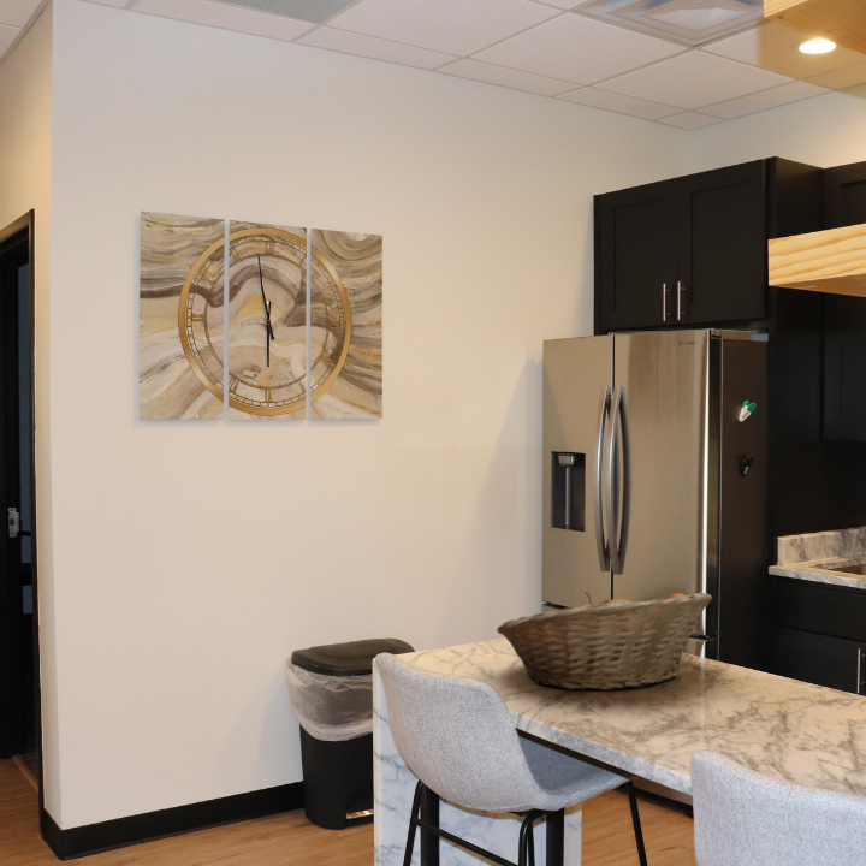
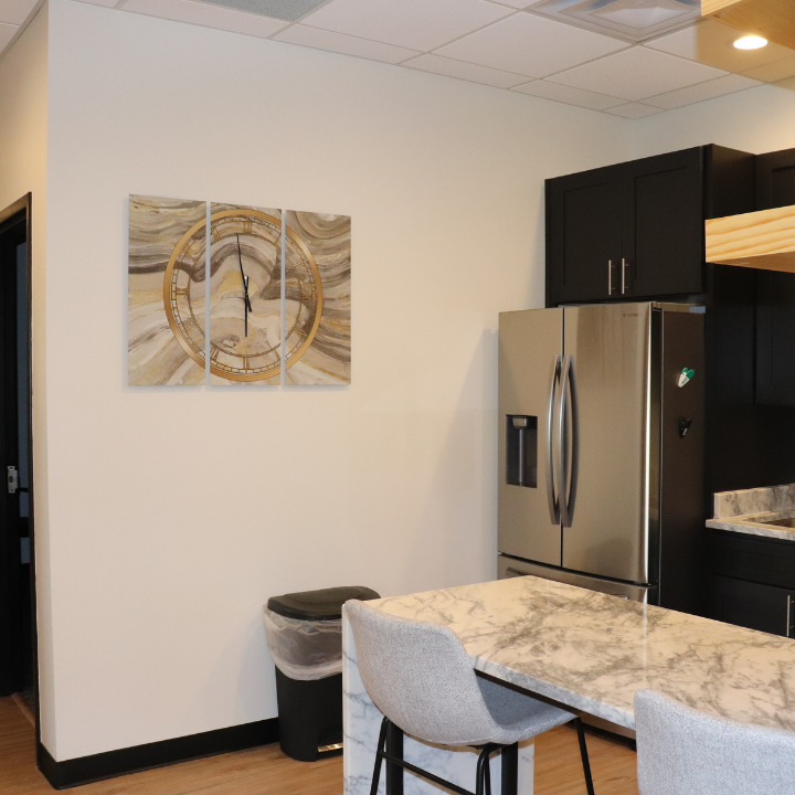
- fruit basket (605, 630)
